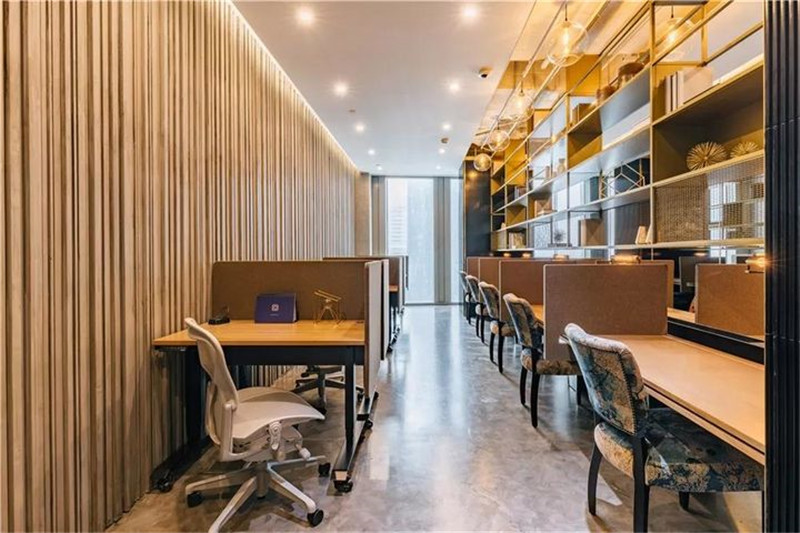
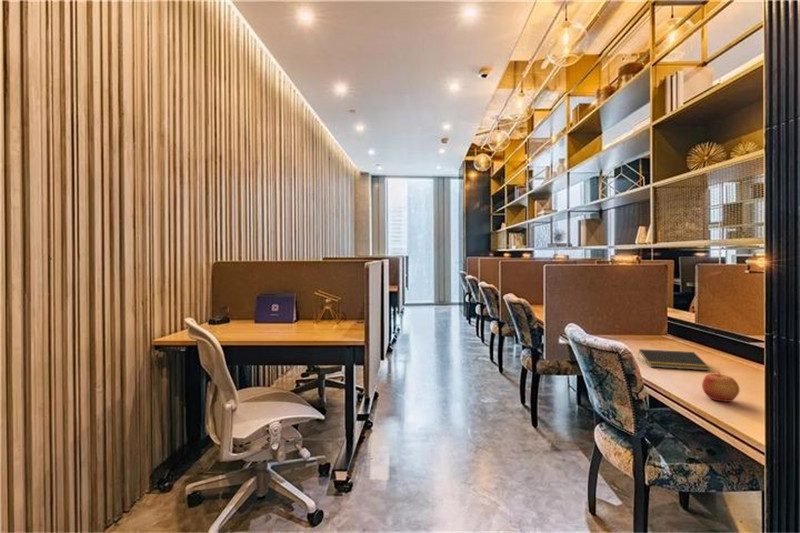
+ apple (720, 385)
+ notepad (672, 359)
